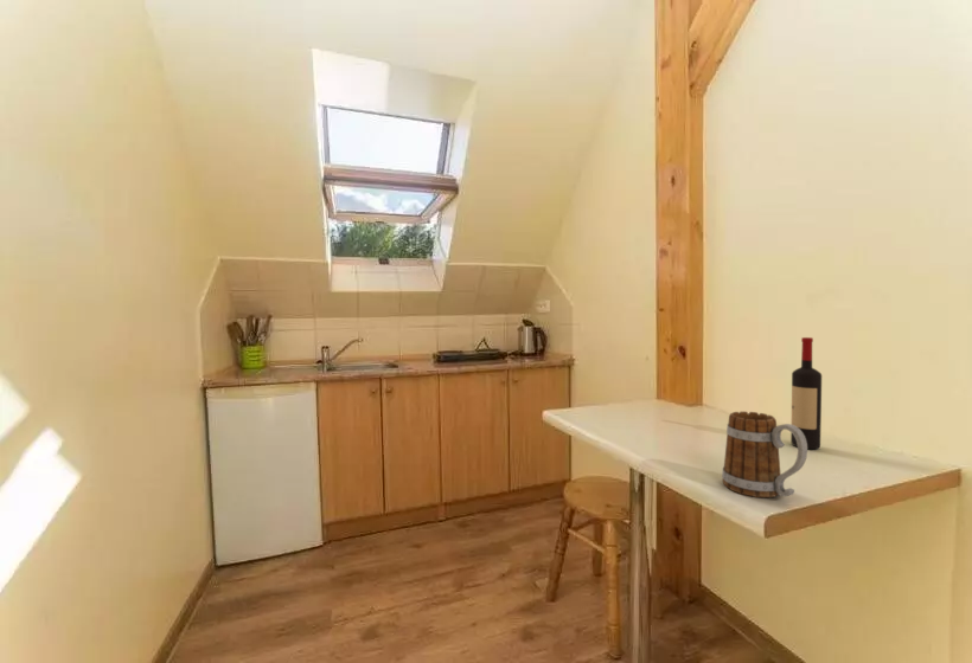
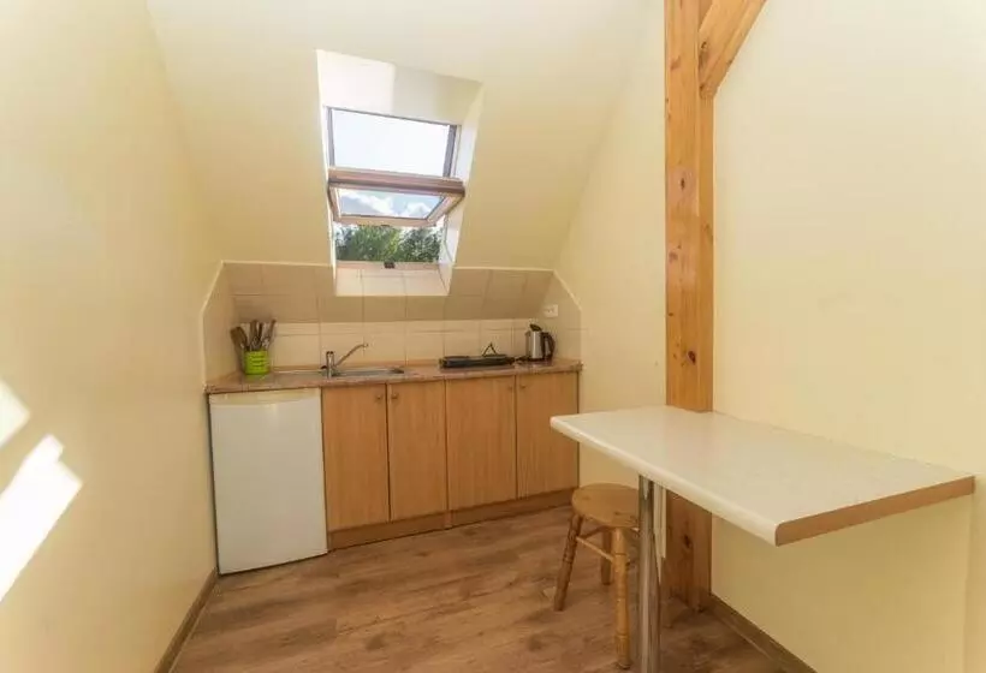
- mug (762, 455)
- wine bottle (806, 392)
